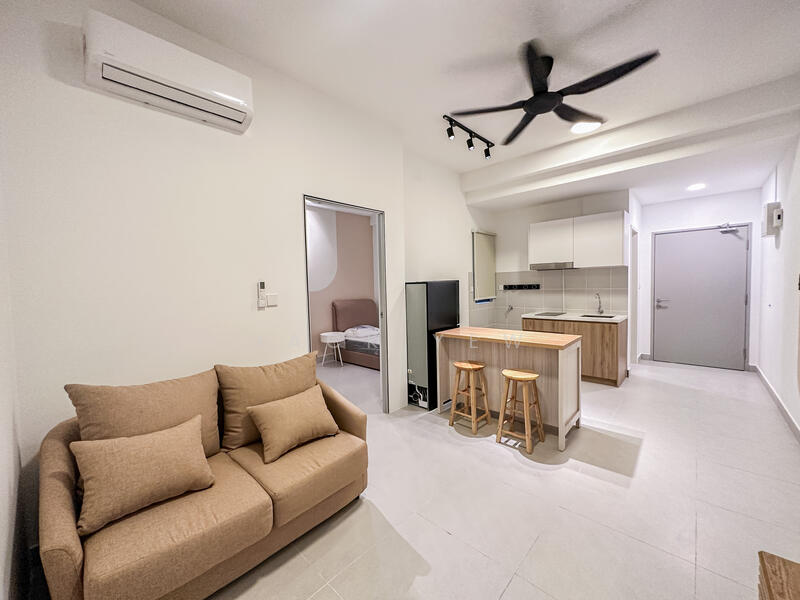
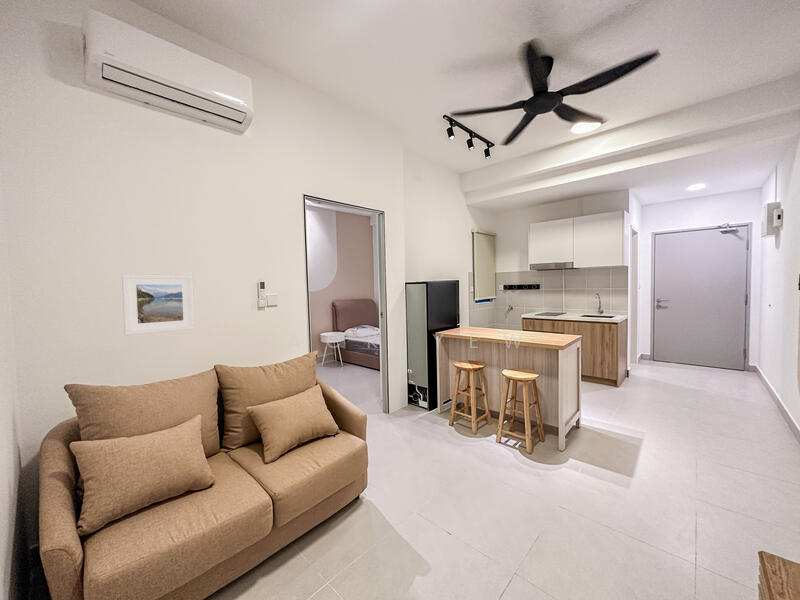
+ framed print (160, 303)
